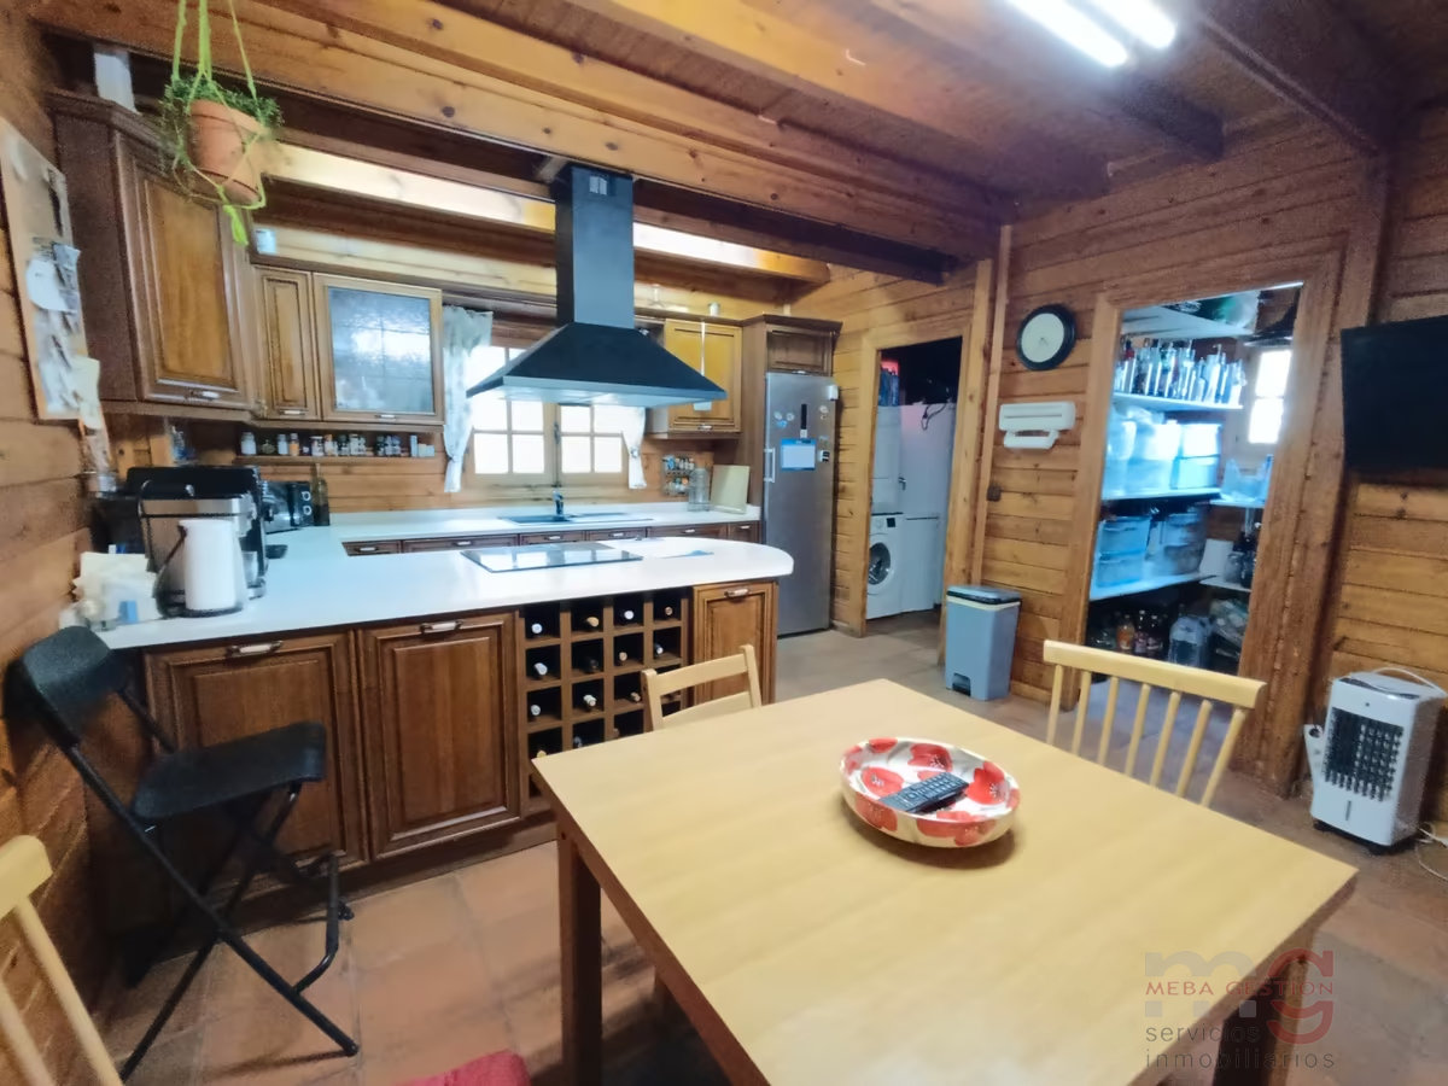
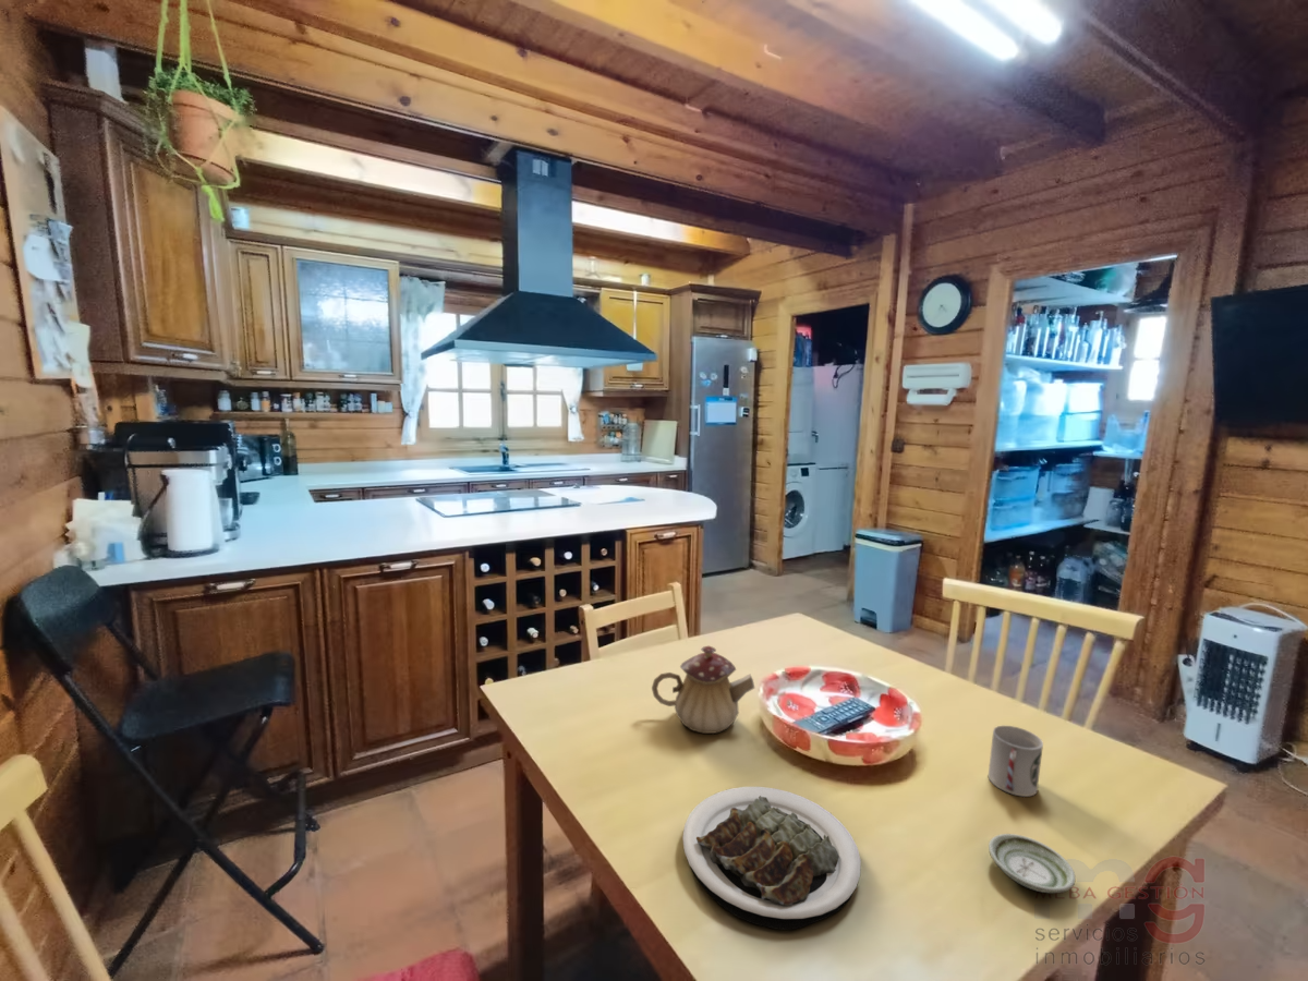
+ saucer (1029, 867)
+ cup (1014, 764)
+ teapot (702, 682)
+ plate (770, 841)
